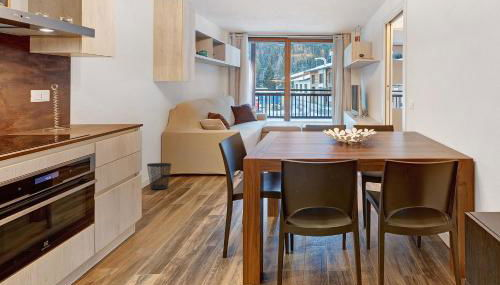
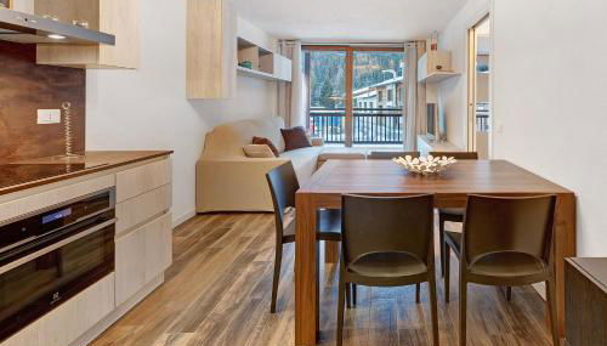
- wastebasket (159, 176)
